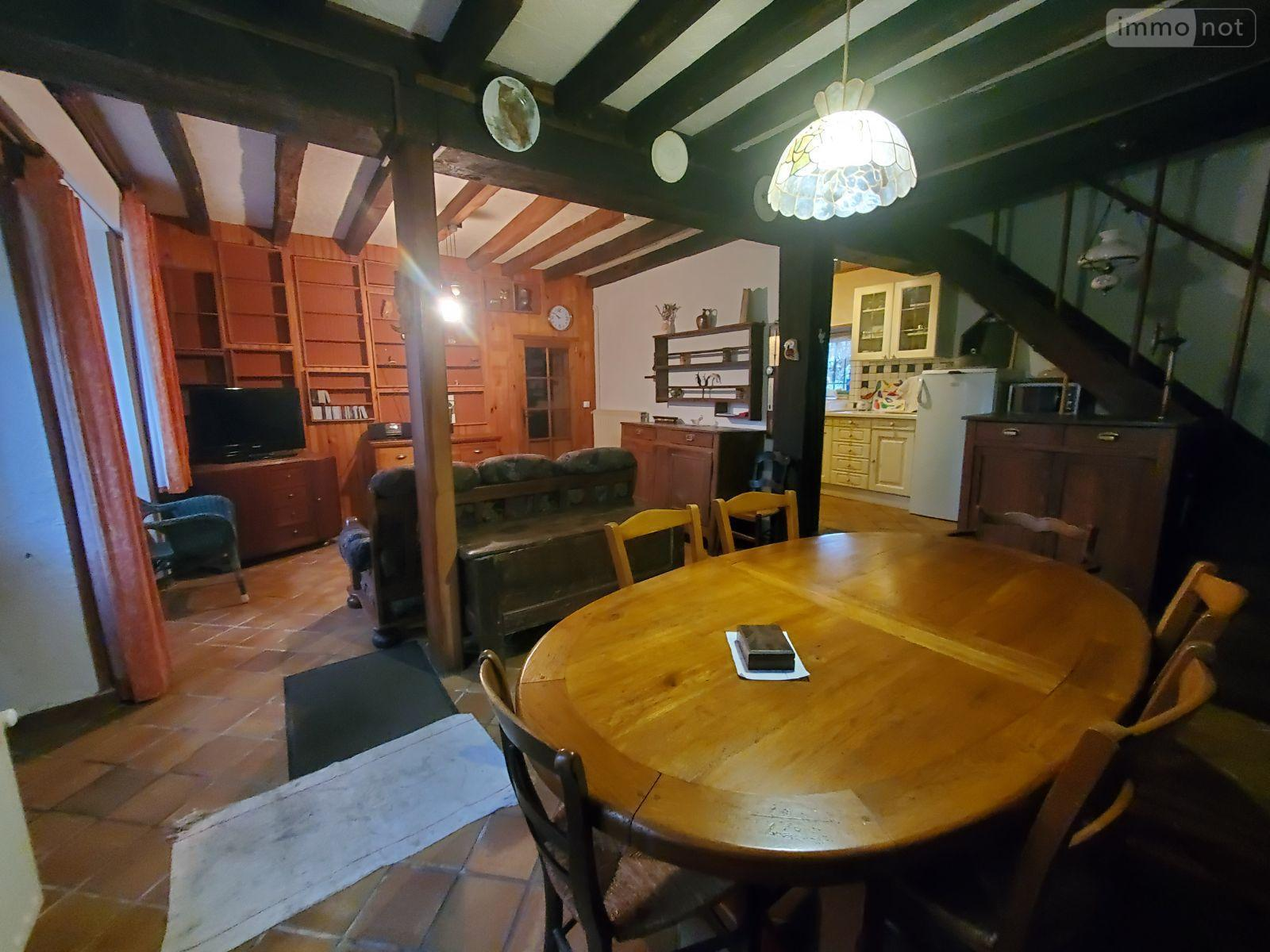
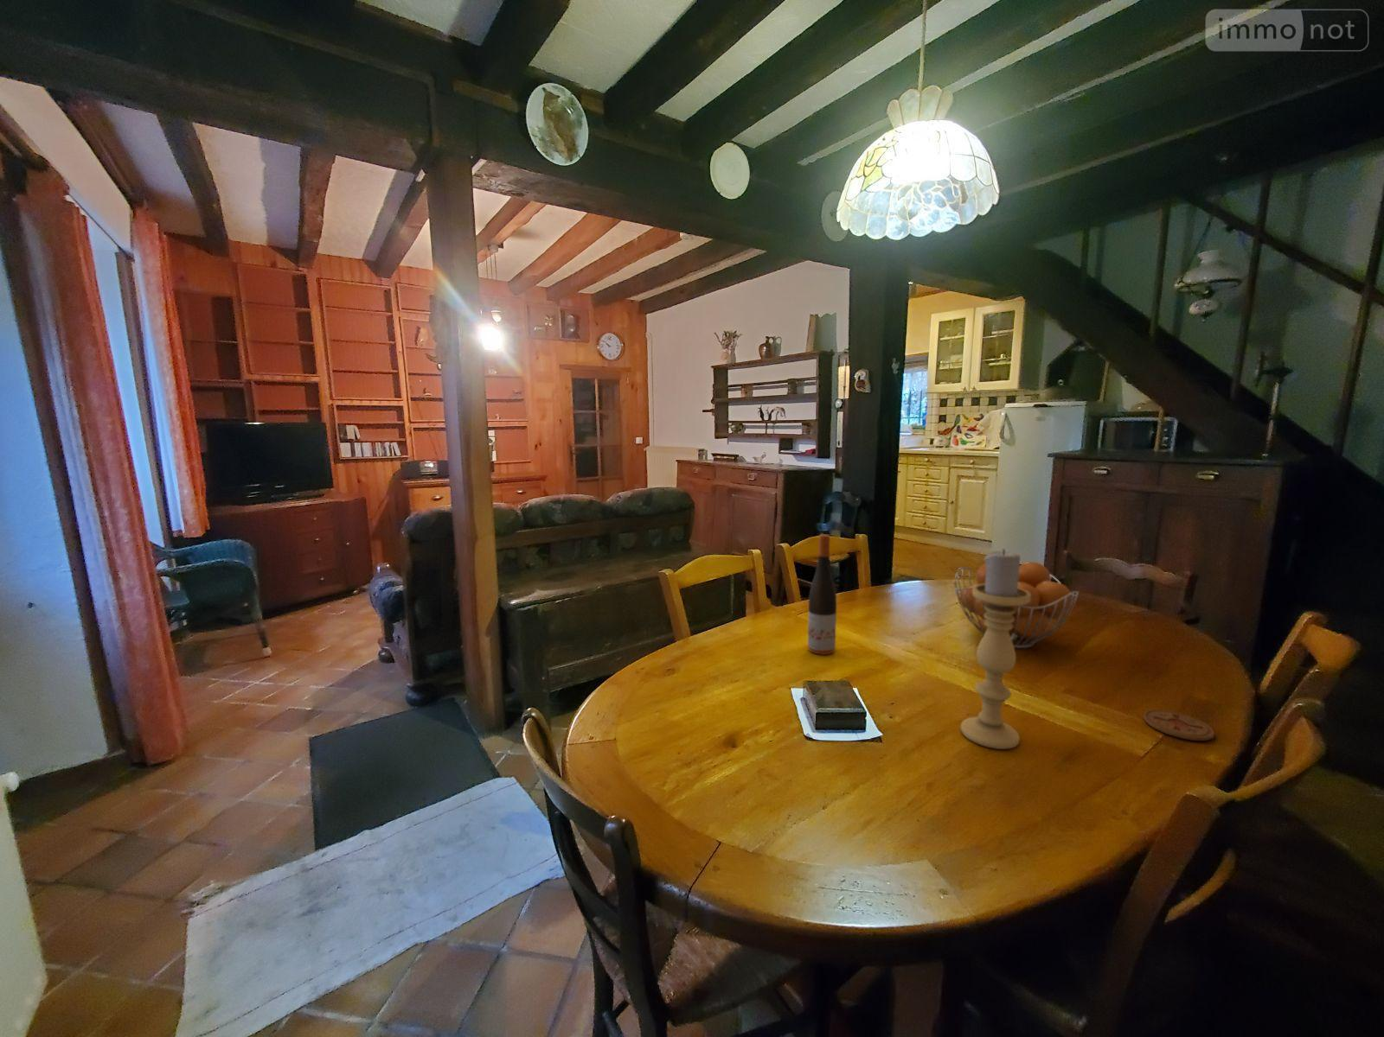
+ wine bottle (823, 593)
+ candle holder (996, 644)
+ coaster (1177, 724)
+ fruit basket (1011, 606)
